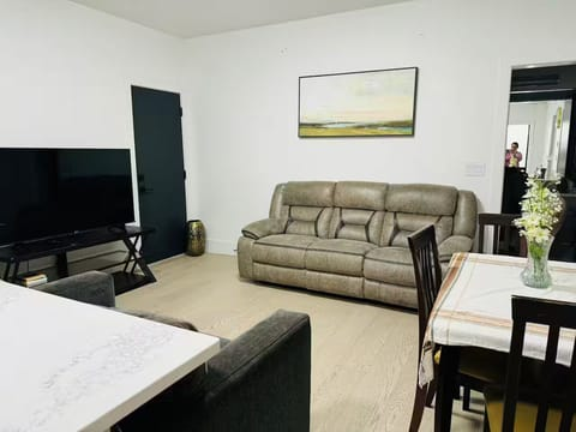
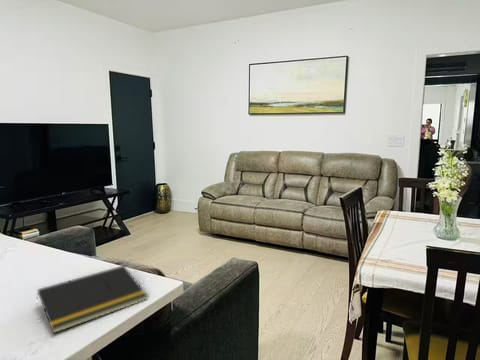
+ notepad (93, 294)
